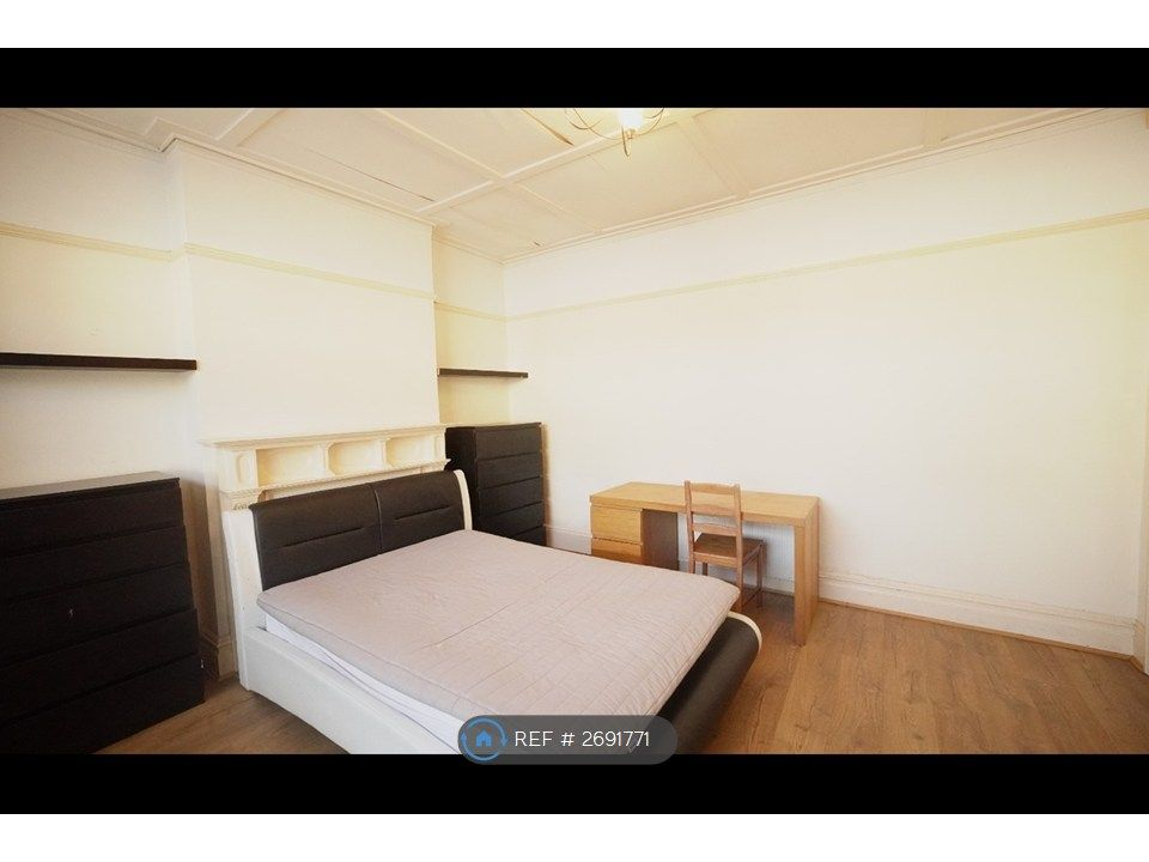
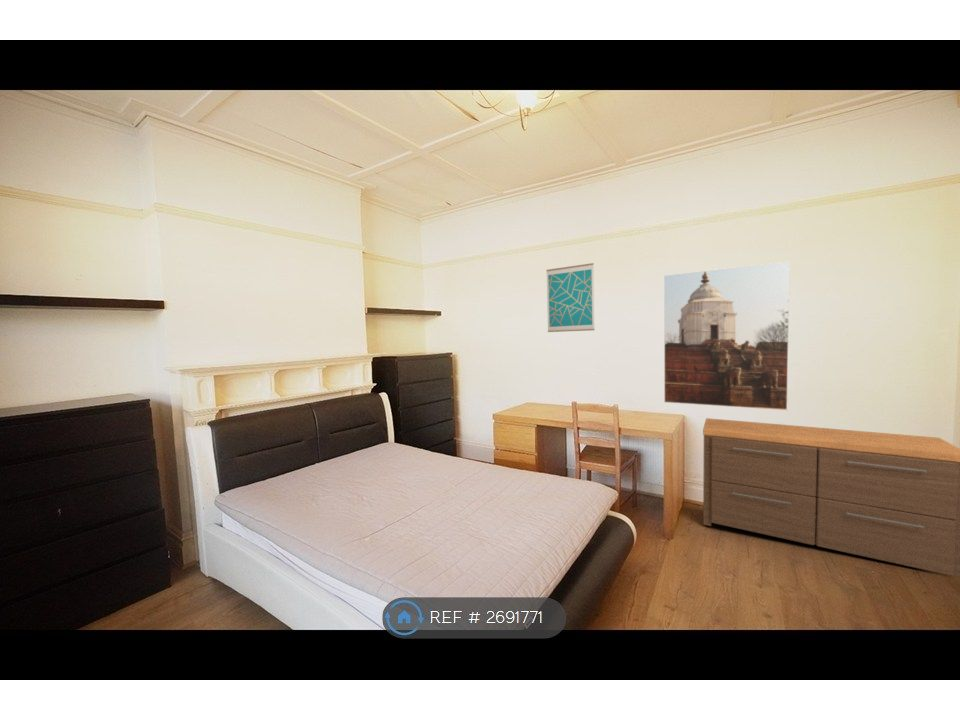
+ dresser (811, 486)
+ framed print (721, 338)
+ wall art (569, 299)
